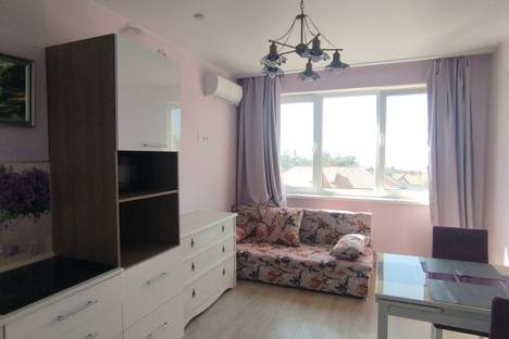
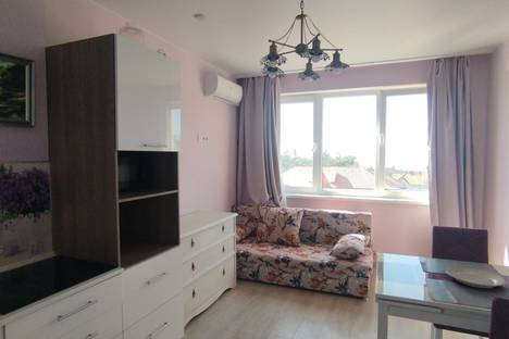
+ plate (474, 278)
